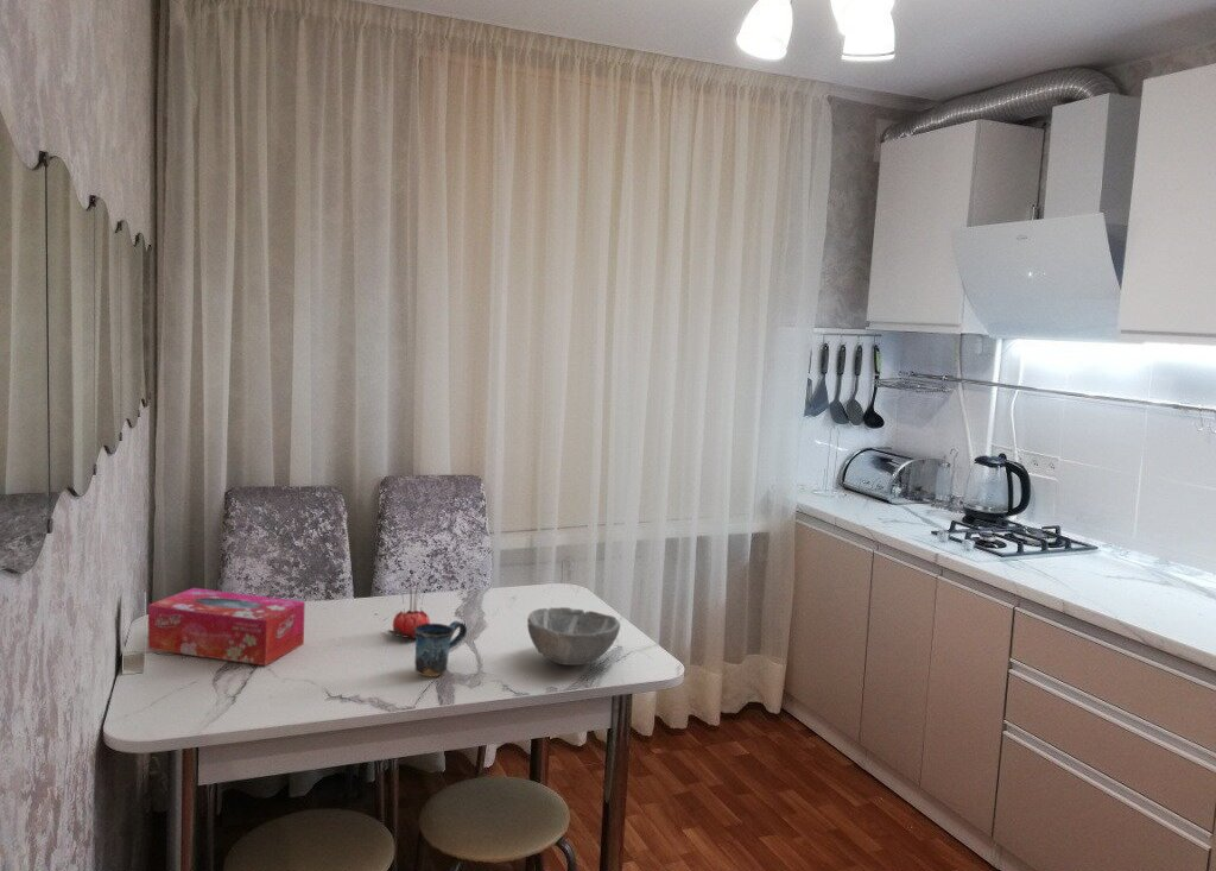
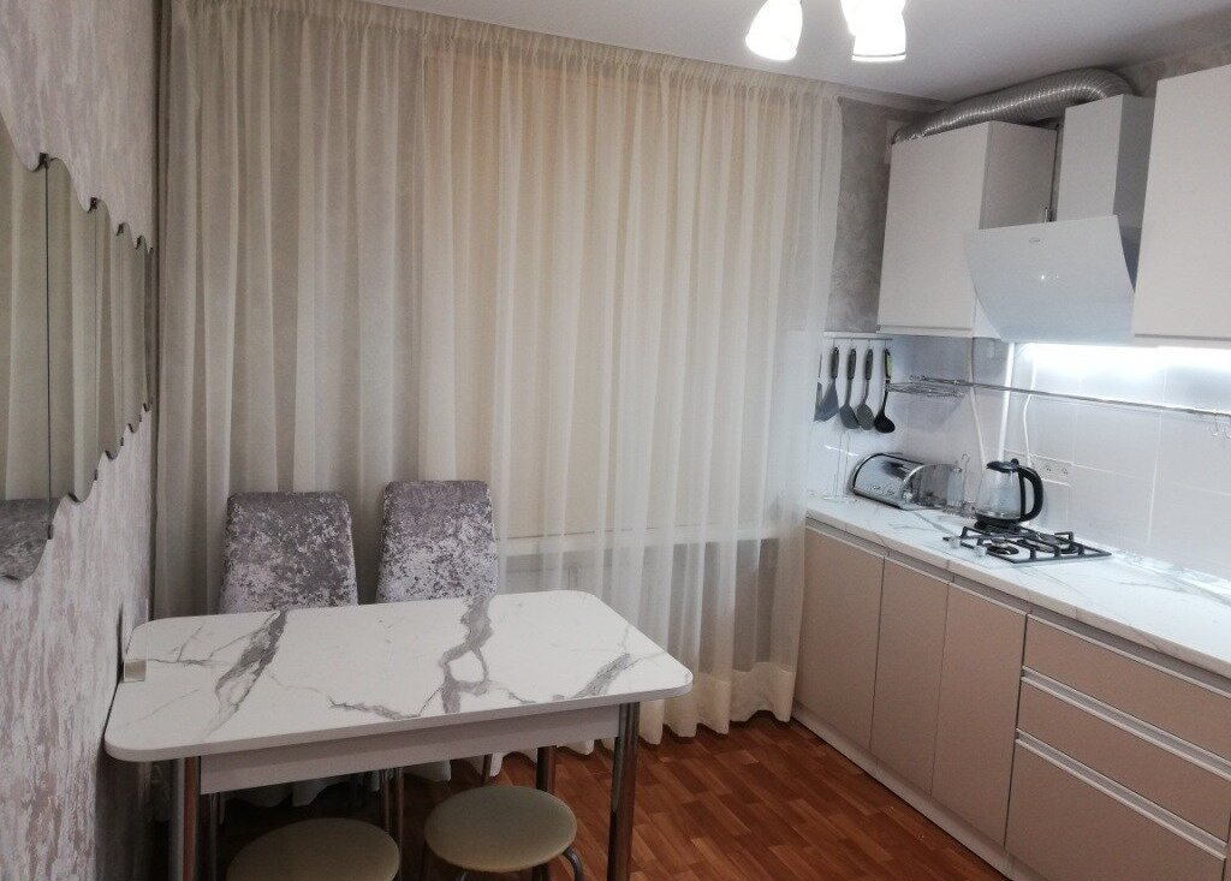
- flower (411, 604)
- bowl (571, 639)
- mug (441, 649)
- tissue box (227, 624)
